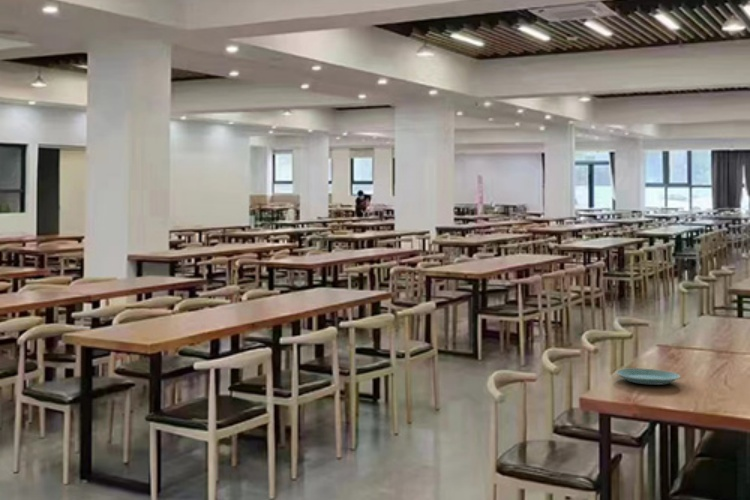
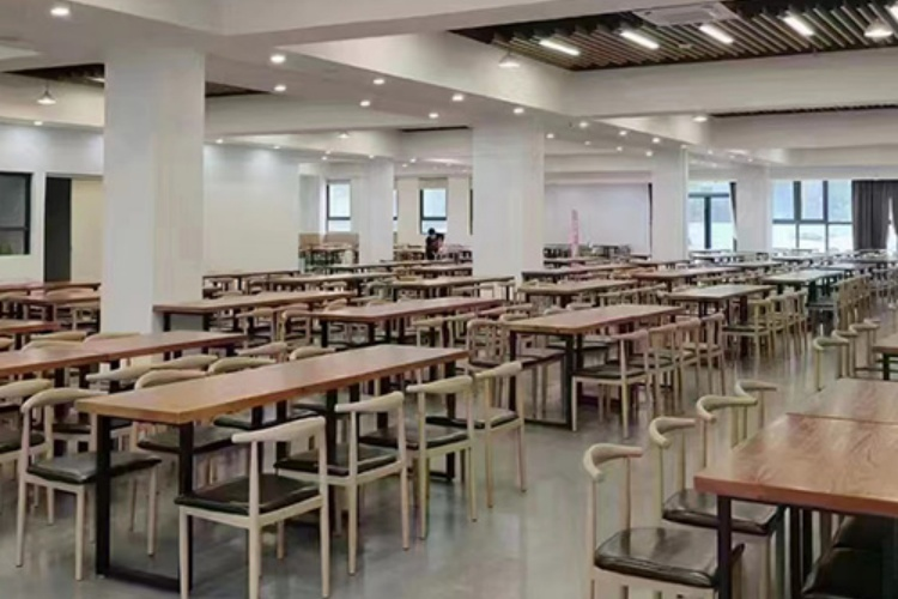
- plate (647, 377)
